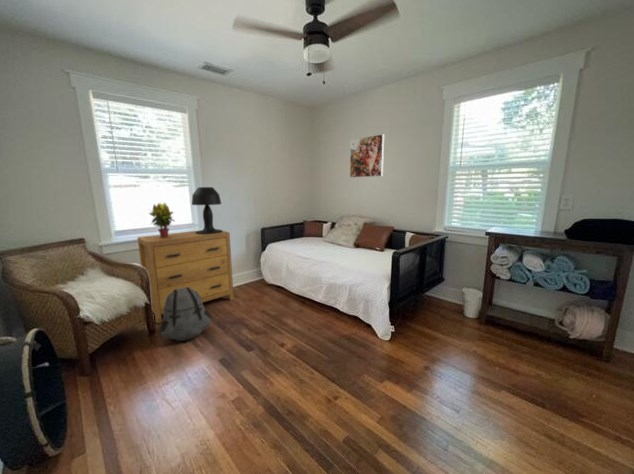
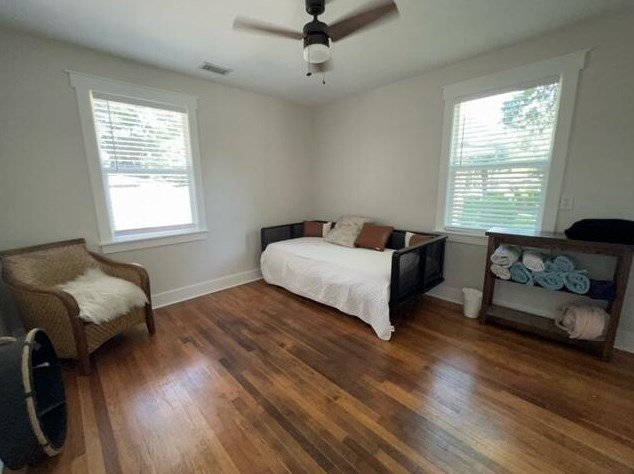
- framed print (366, 157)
- dresser (189, 270)
- backpack (185, 313)
- potted plant (163, 219)
- table lamp (207, 209)
